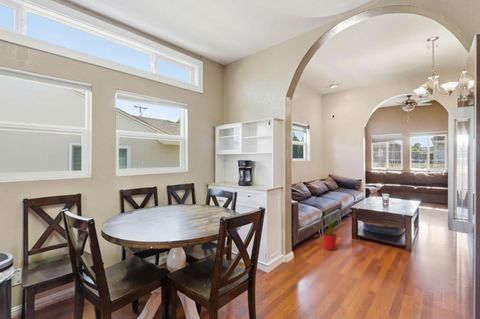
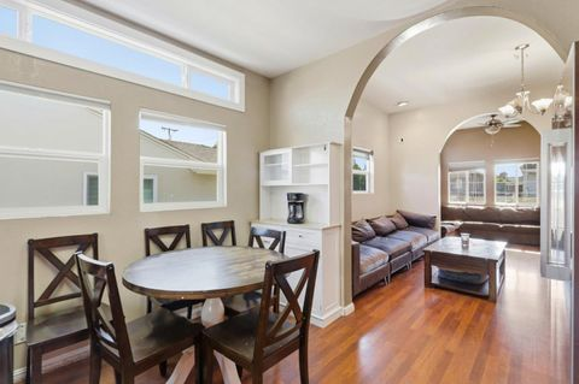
- house plant (330, 226)
